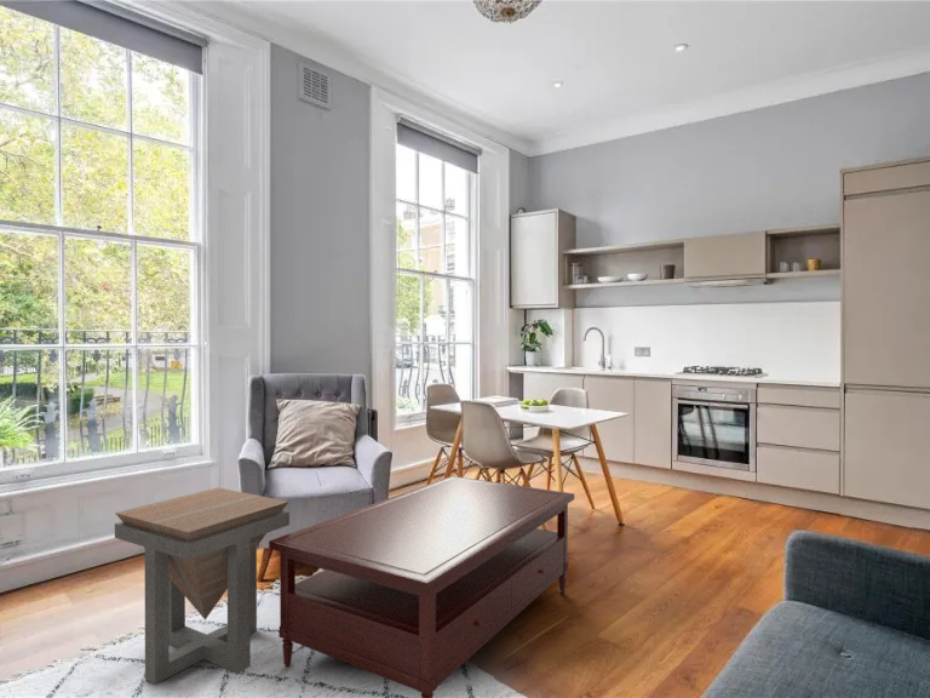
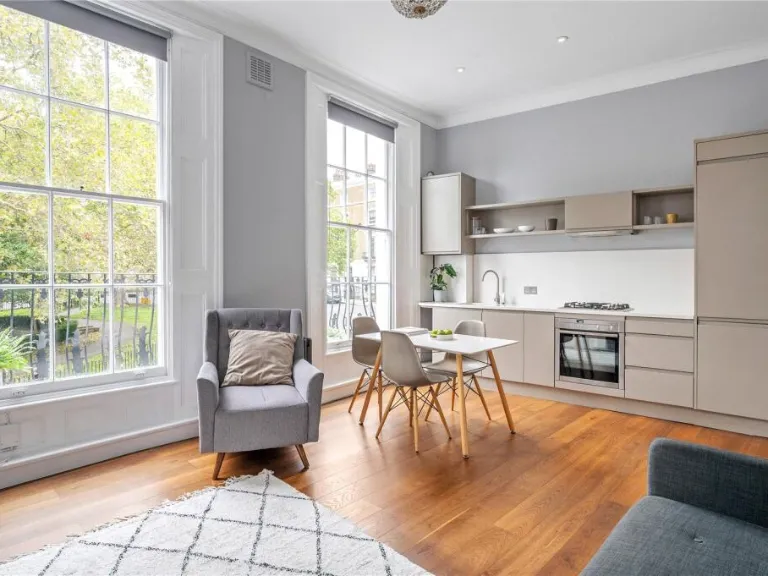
- coffee table (442, 570)
- side table (205, 579)
